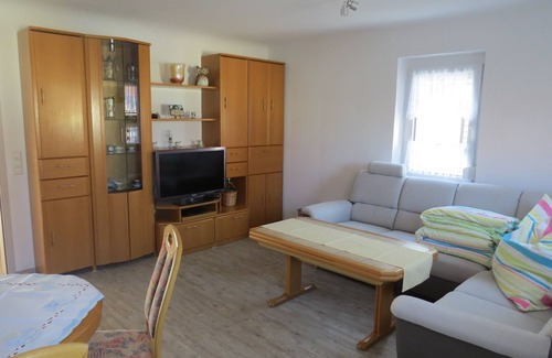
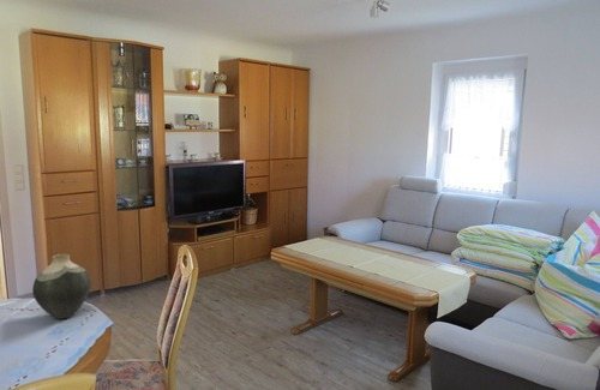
+ vase (62, 286)
